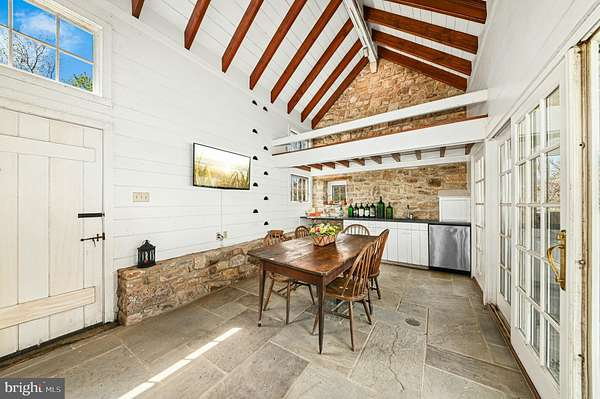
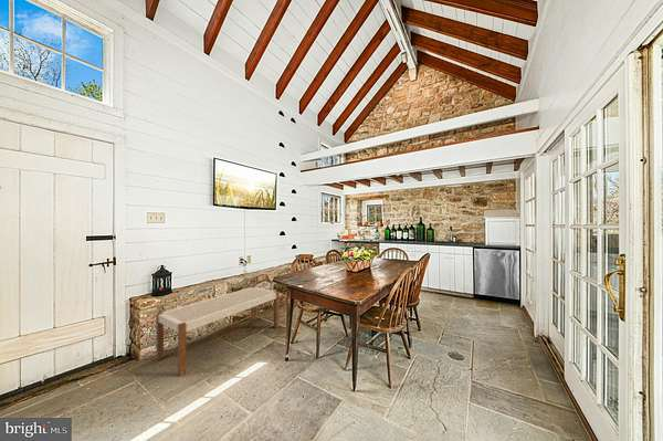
+ bench (223, 317)
